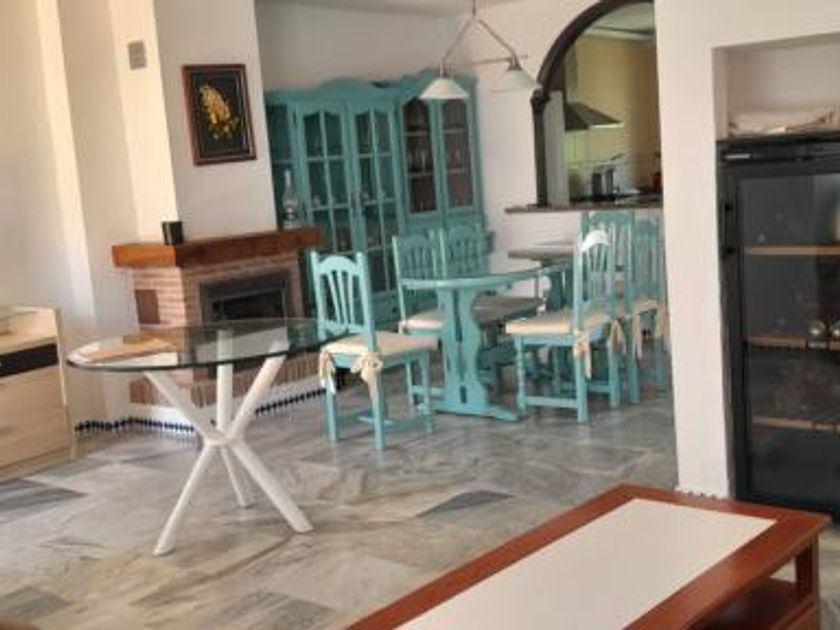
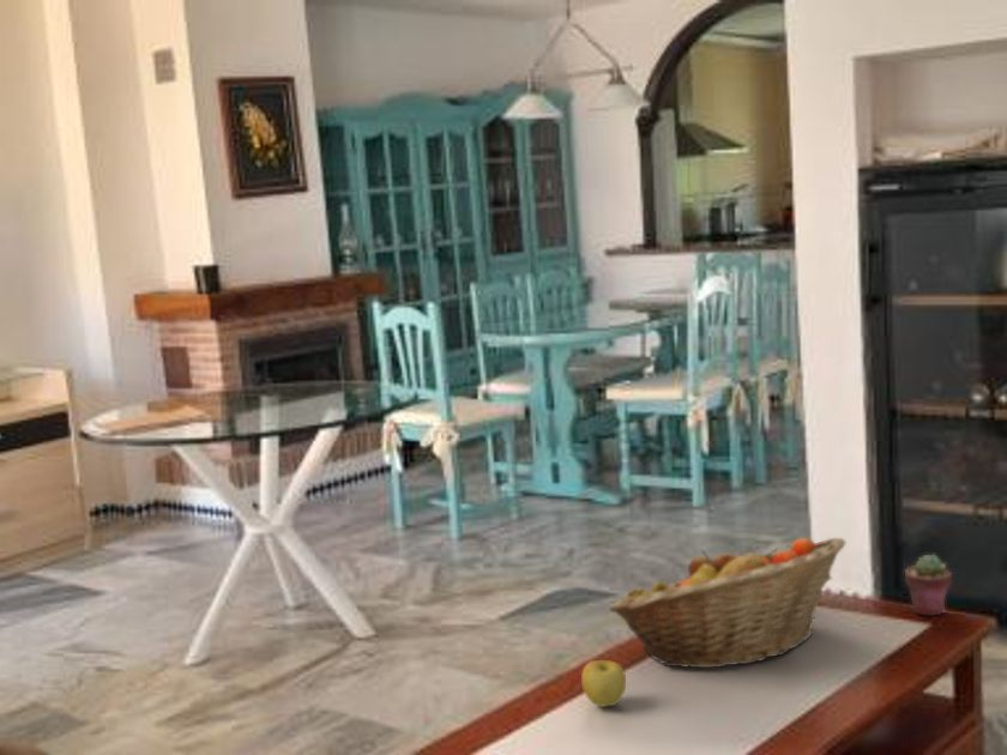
+ apple (604, 683)
+ fruit basket (730, 593)
+ potted succulent (928, 582)
